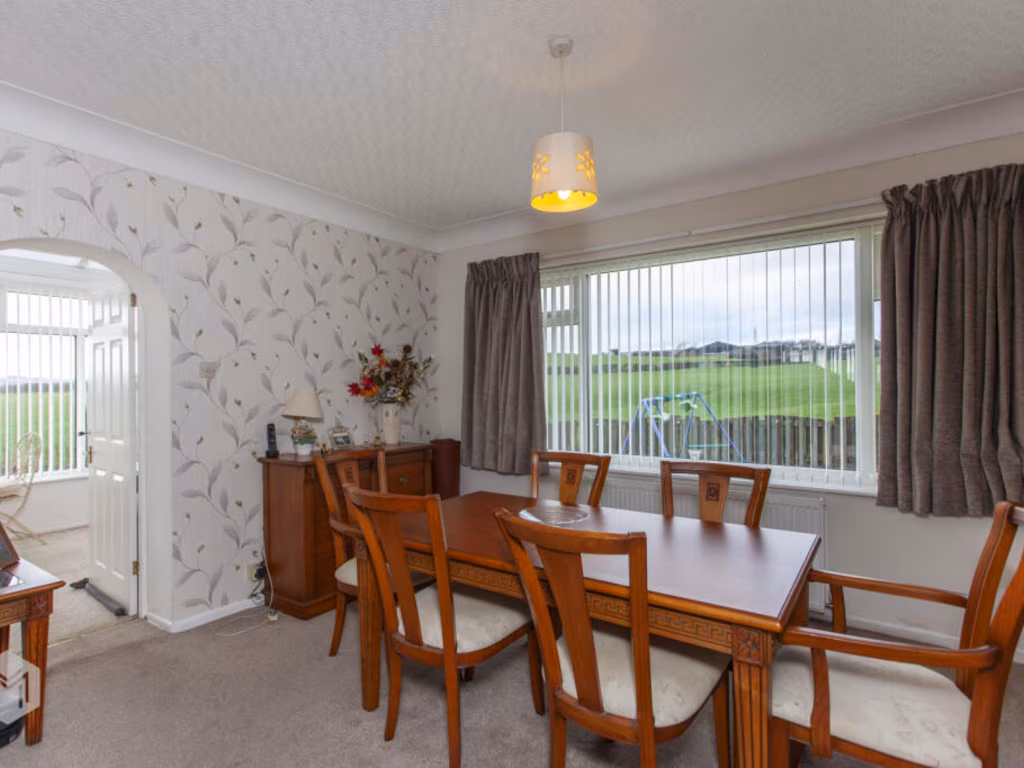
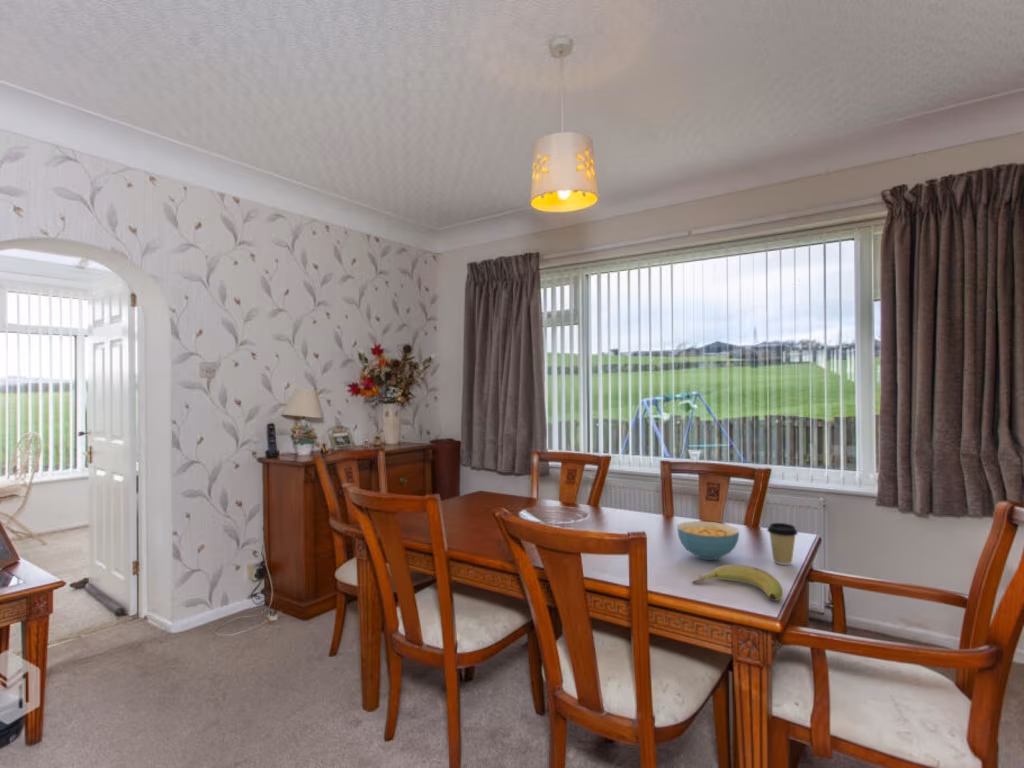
+ coffee cup (782, 544)
+ cereal bowl (707, 542)
+ banana (735, 579)
